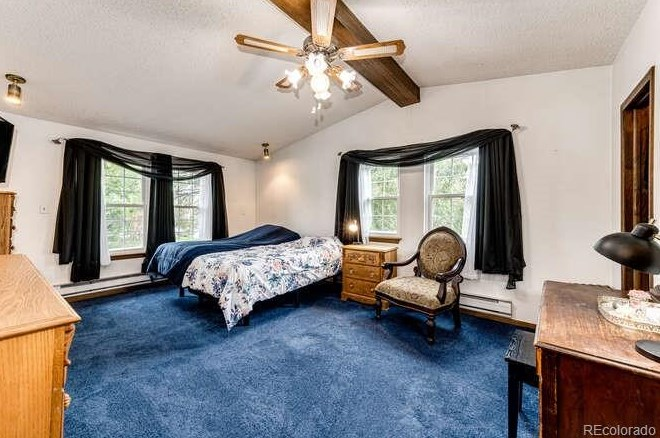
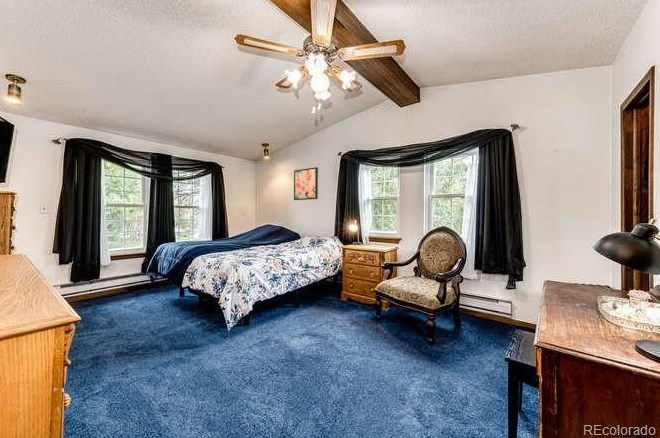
+ wall art (305, 184)
